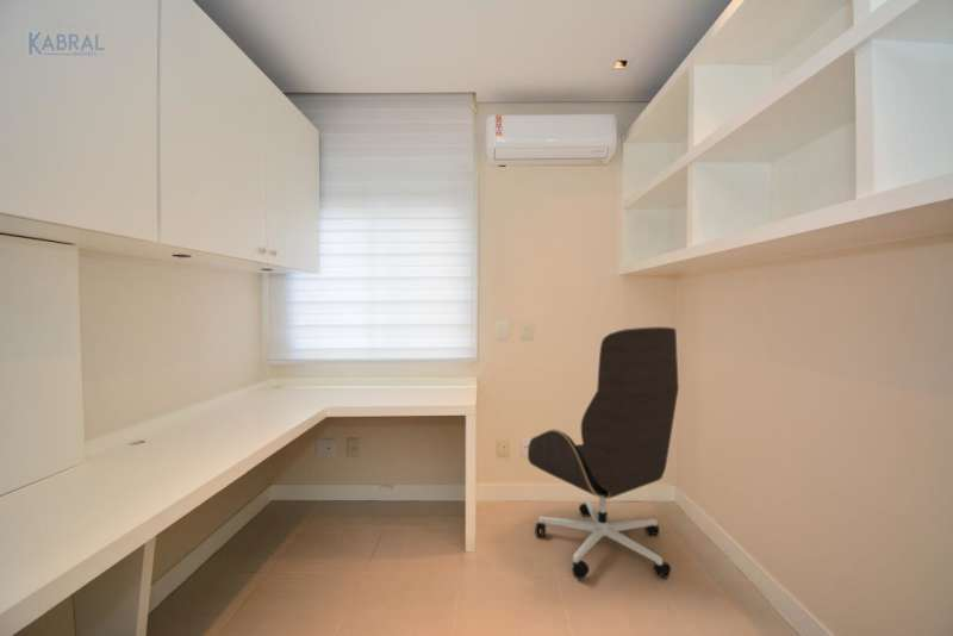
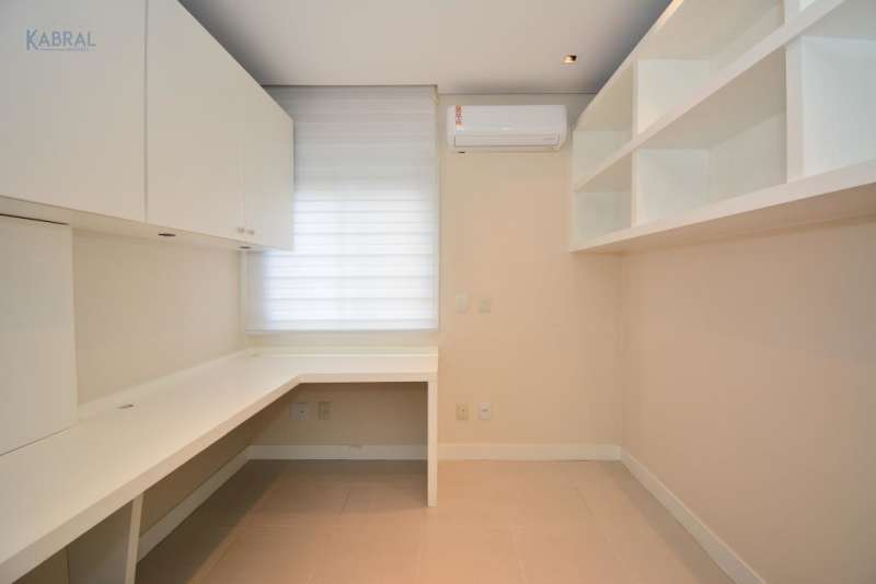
- office chair (605, 435)
